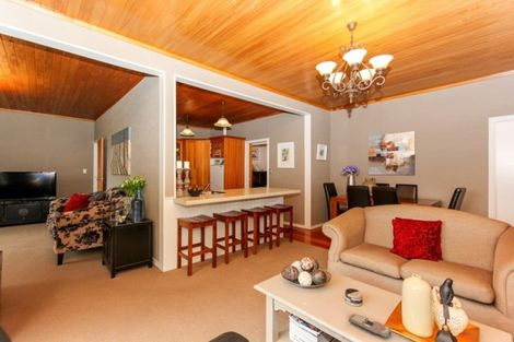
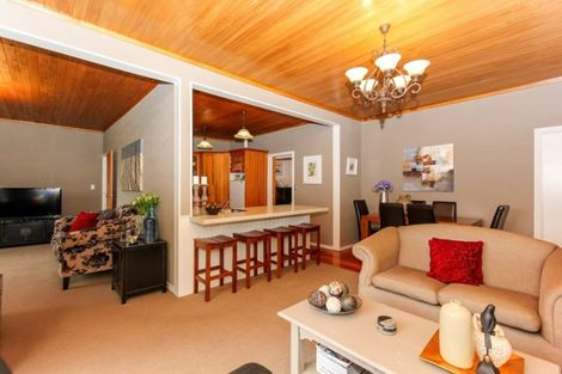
- remote control (369, 325)
